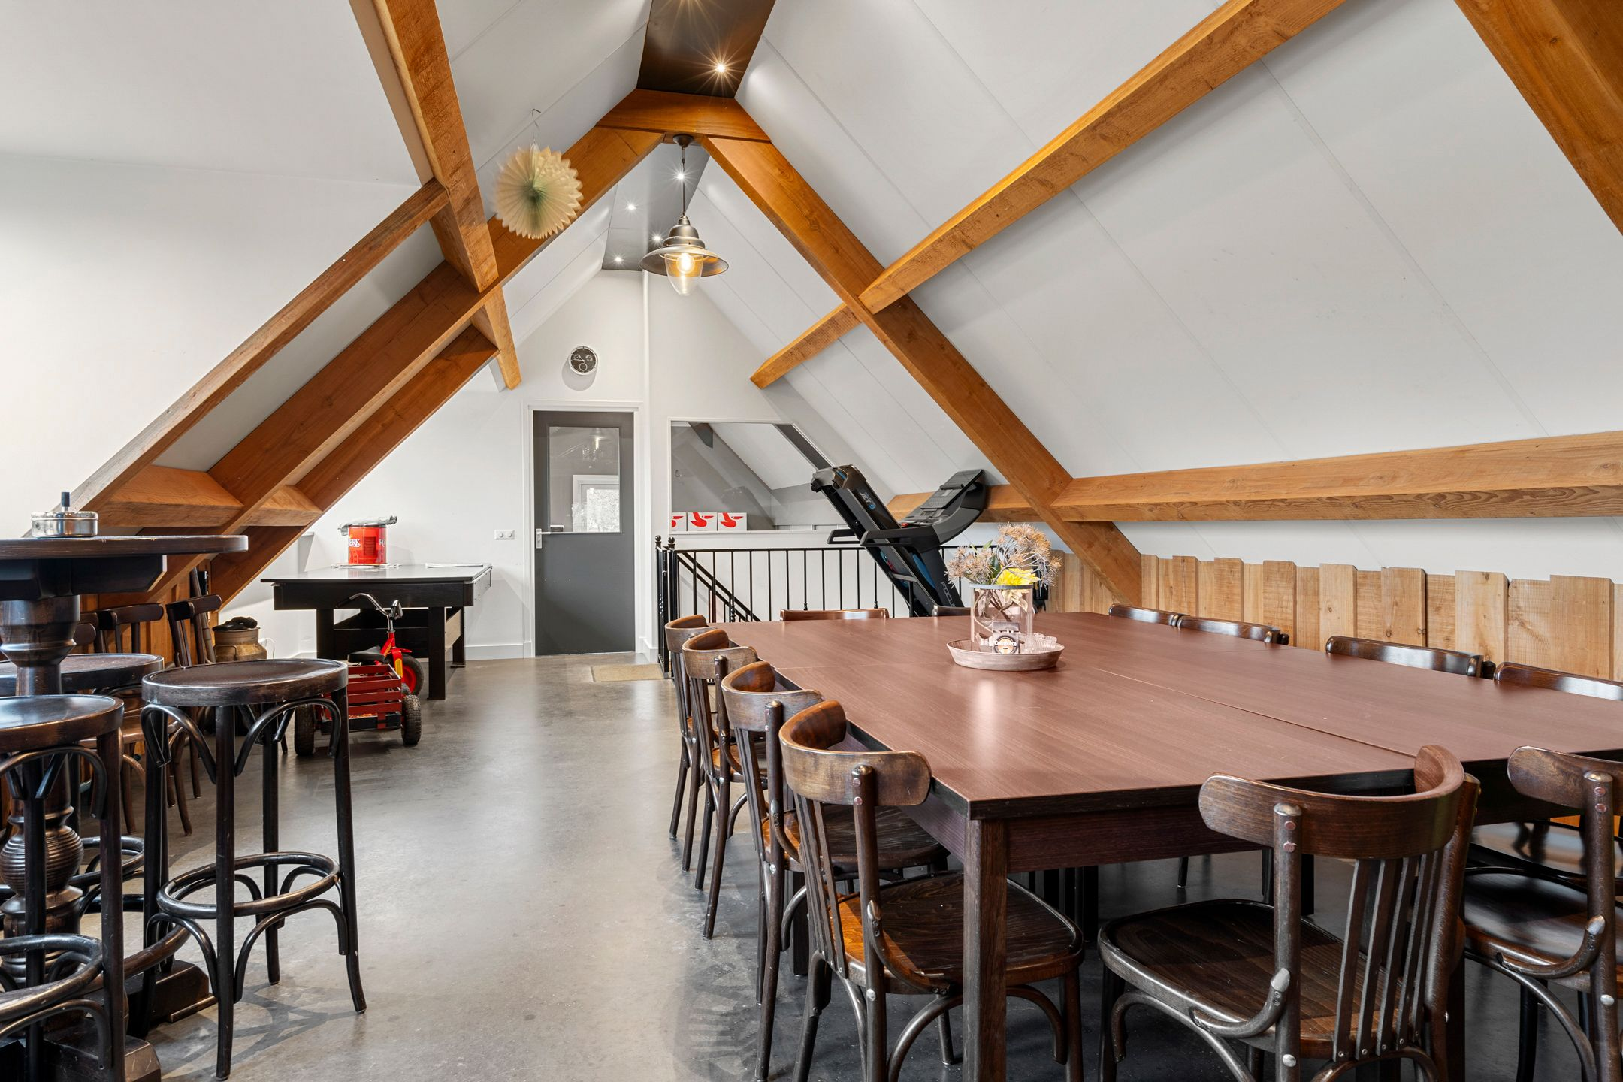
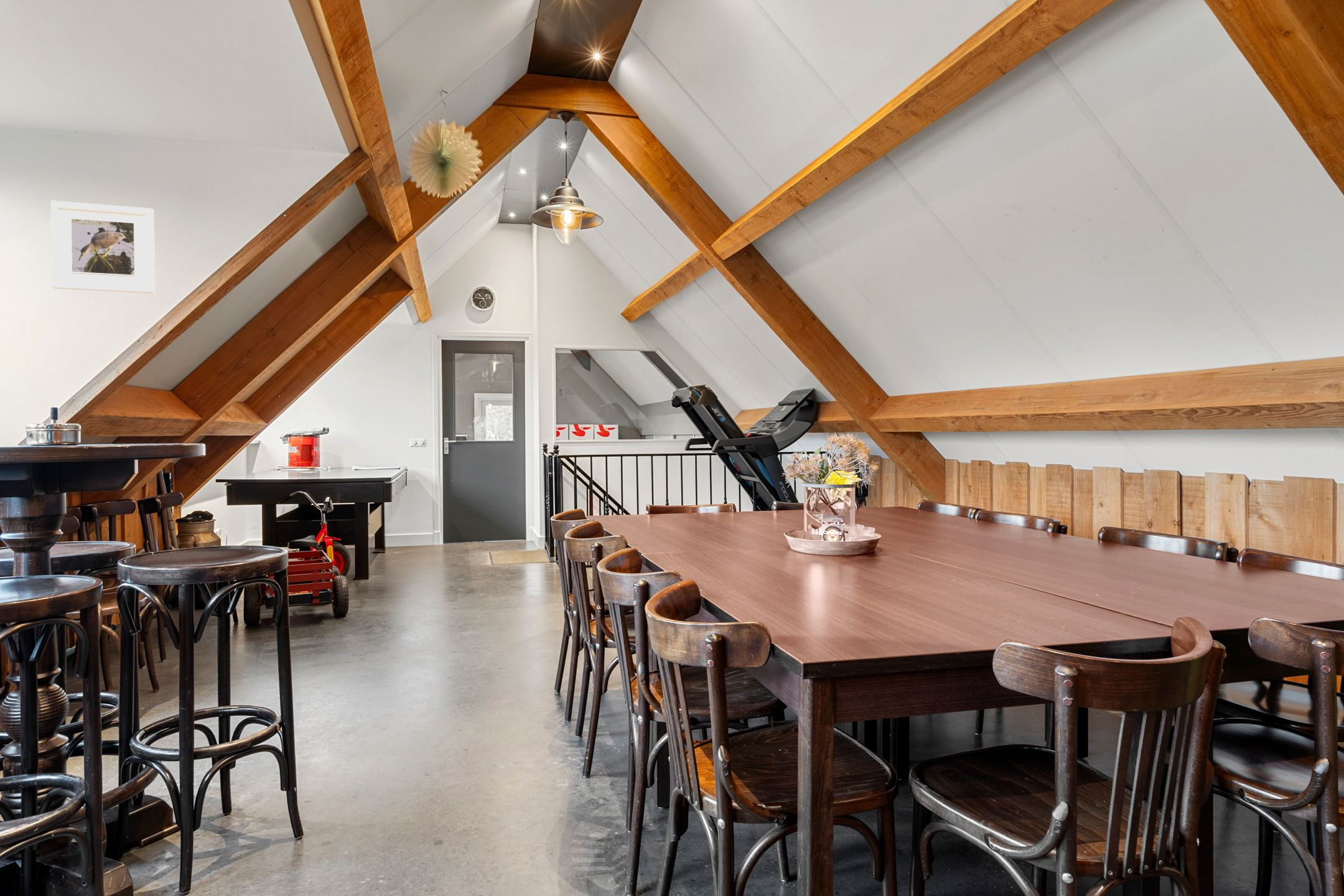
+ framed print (104, 248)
